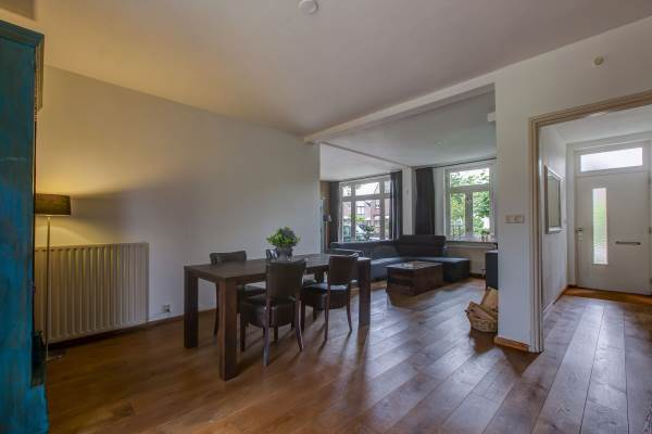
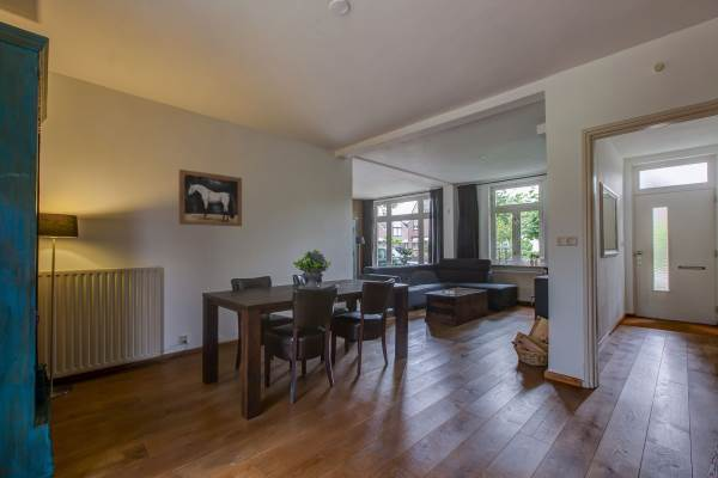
+ wall art (212, 200)
